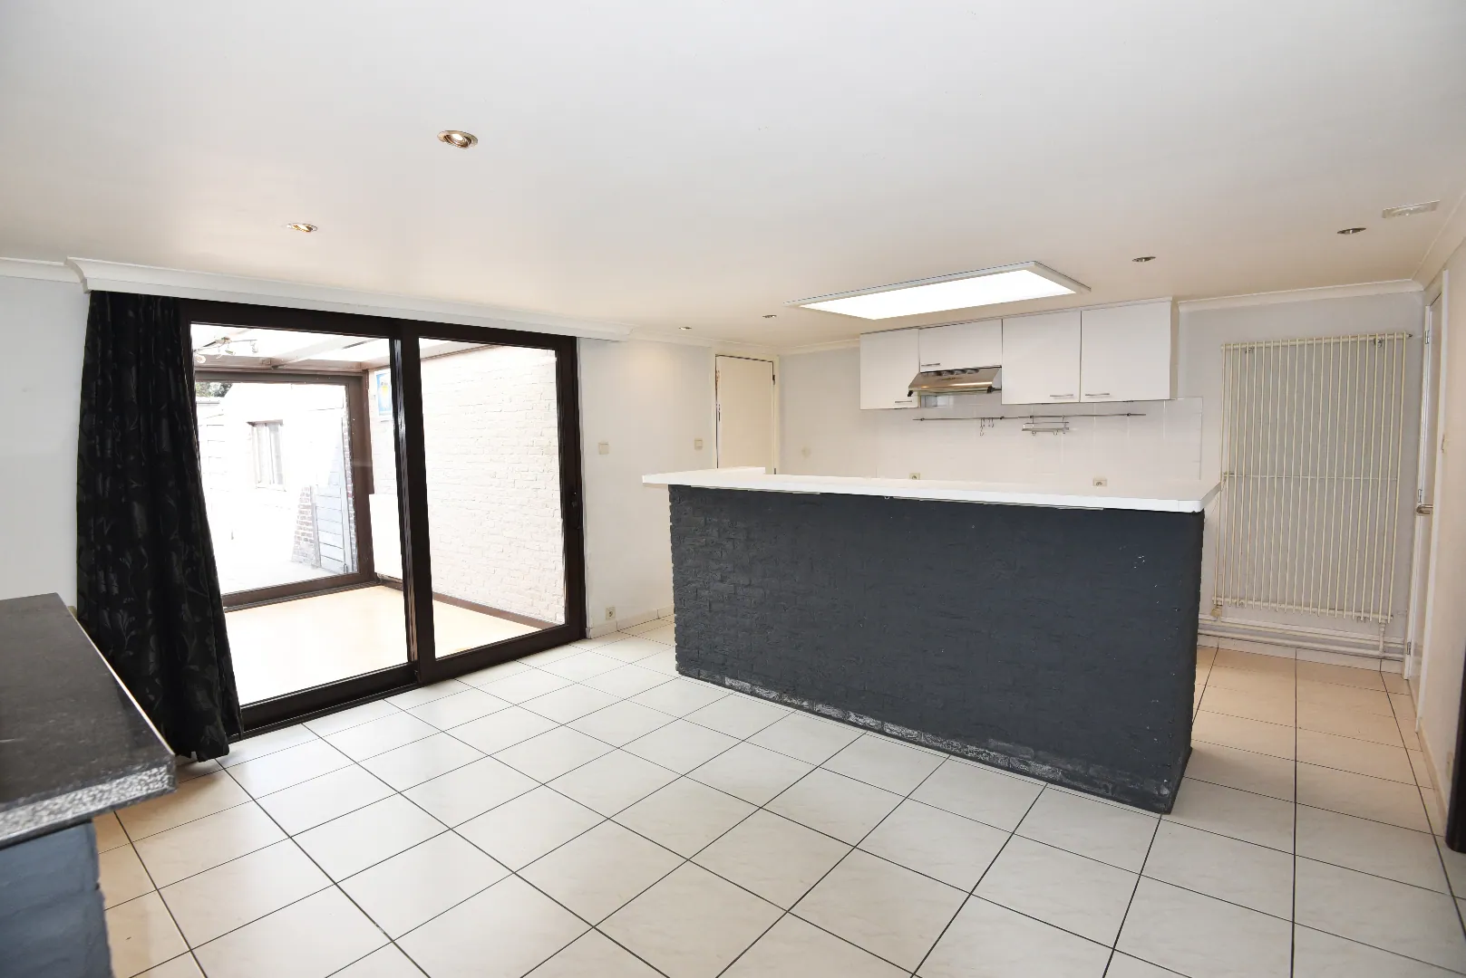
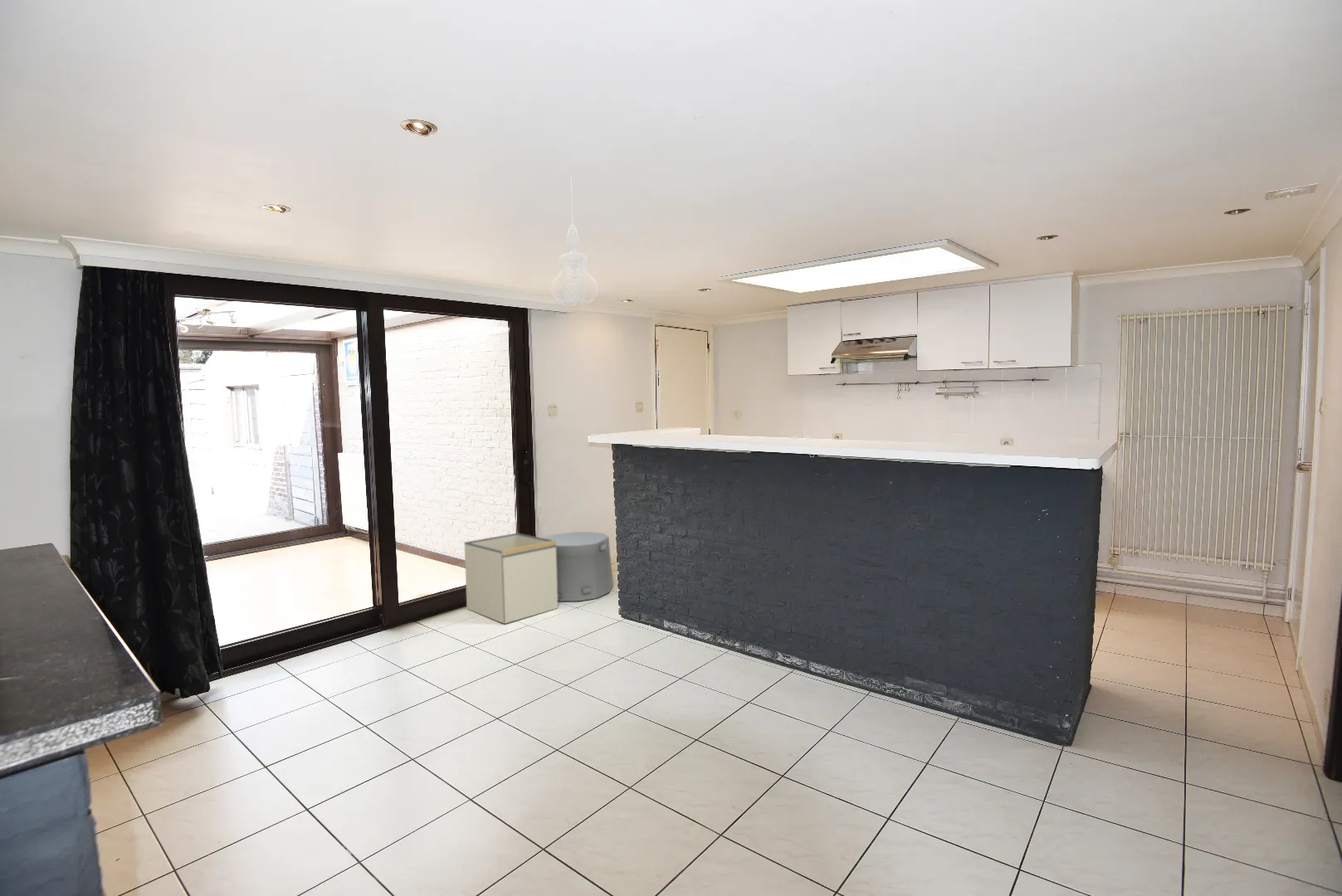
+ pendant lamp (573, 233)
+ storage bin (511, 574)
+ trash can (576, 564)
